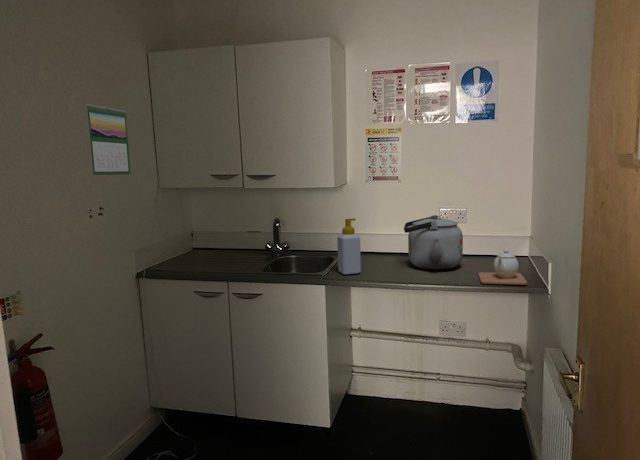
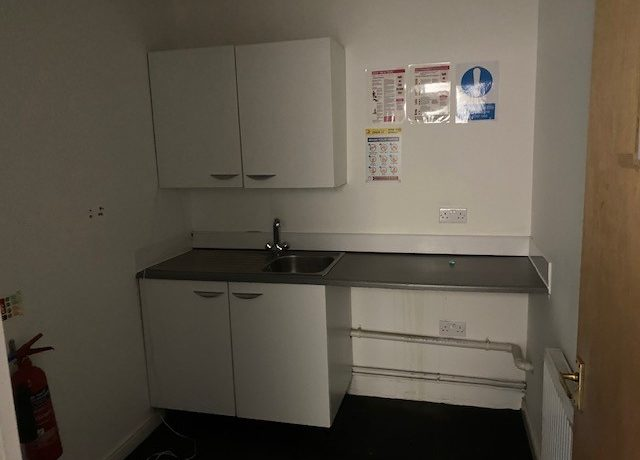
- calendar (109, 140)
- kettle (433, 241)
- soap bottle (348, 245)
- teapot (501, 264)
